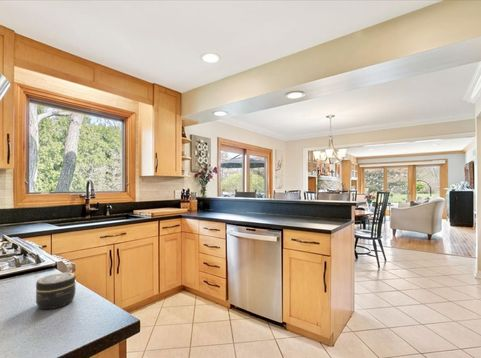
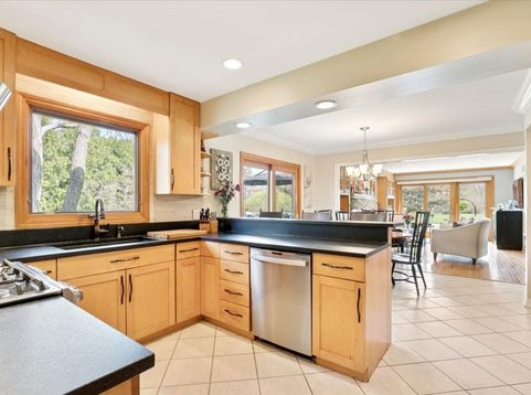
- jar (56, 290)
